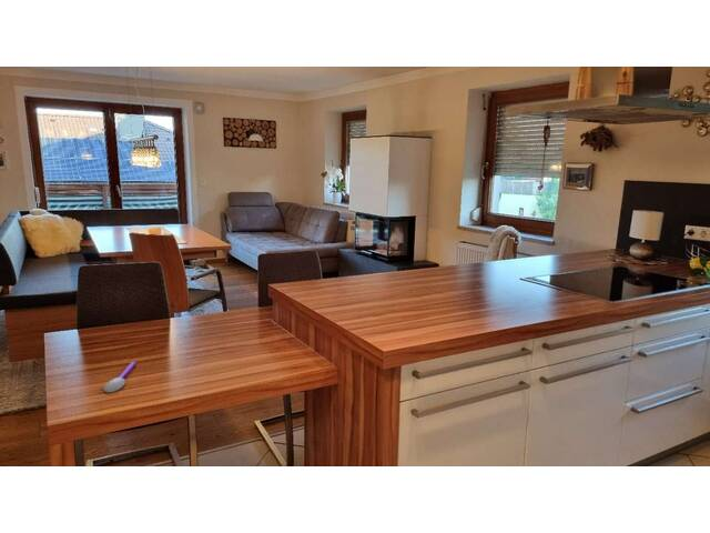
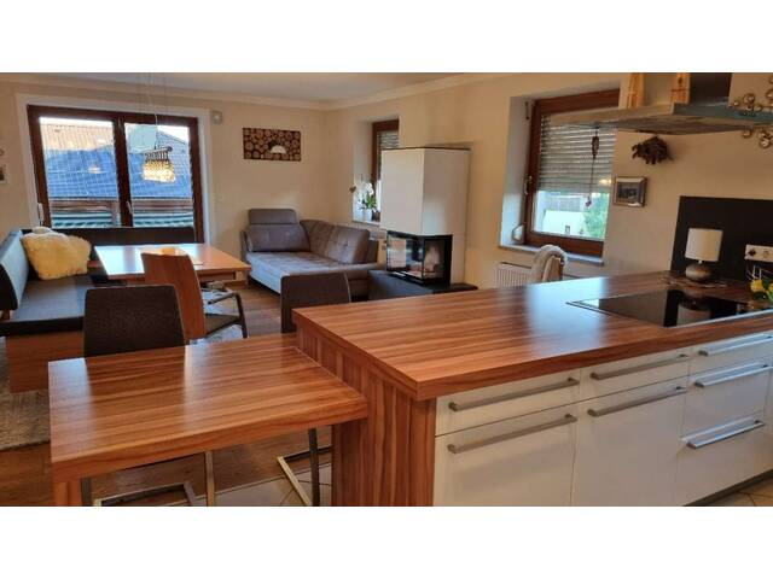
- spoon (122, 374)
